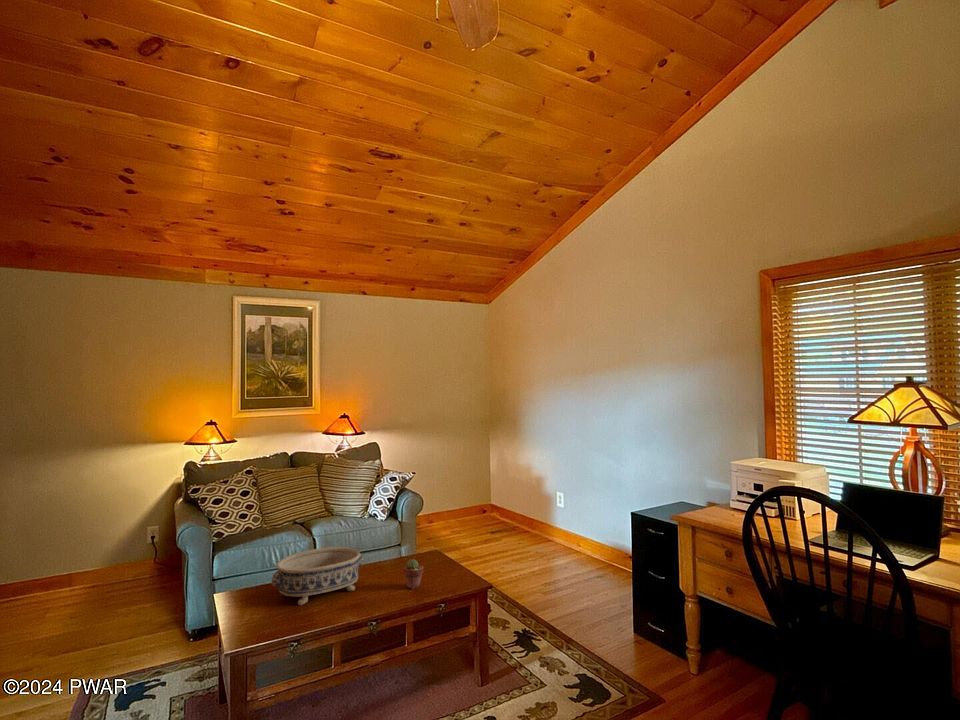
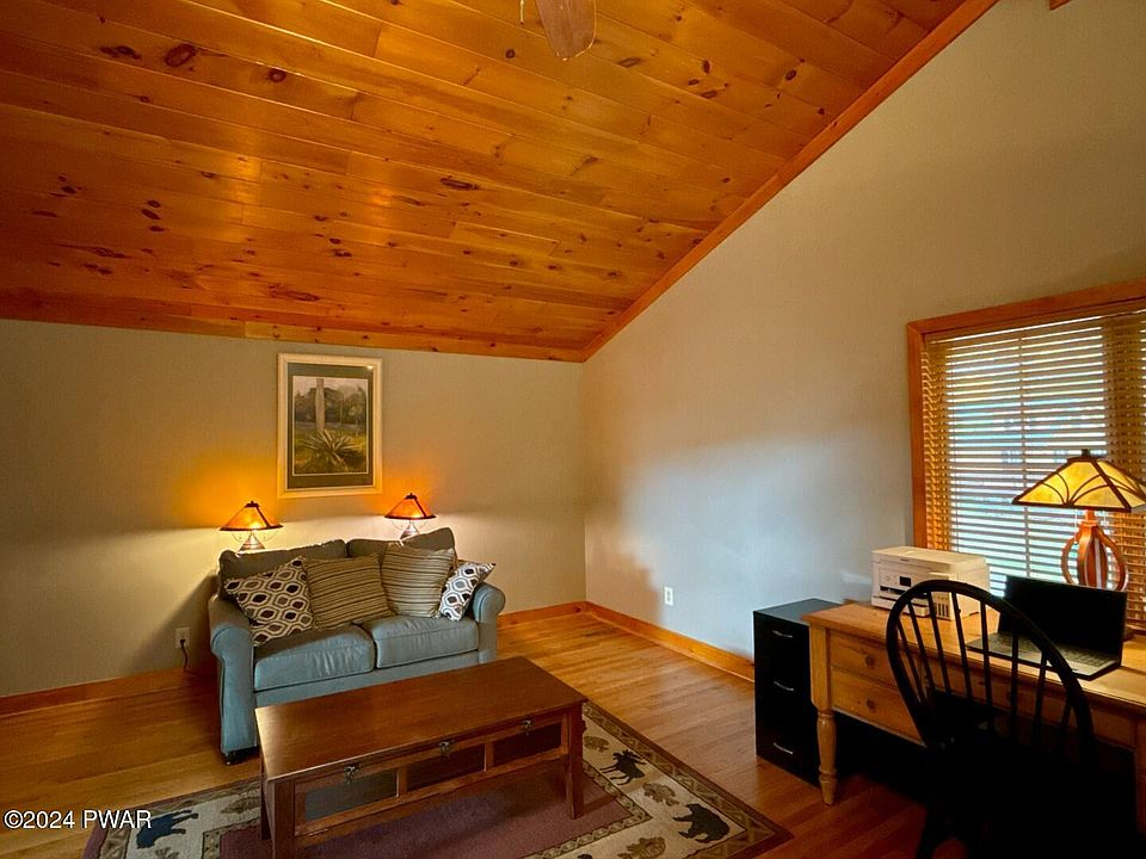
- decorative bowl (319, 573)
- potted succulent (413, 572)
